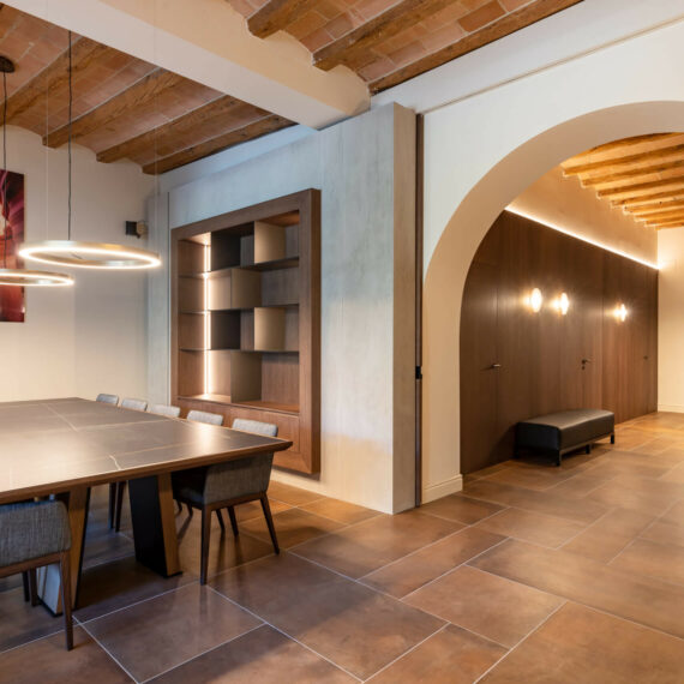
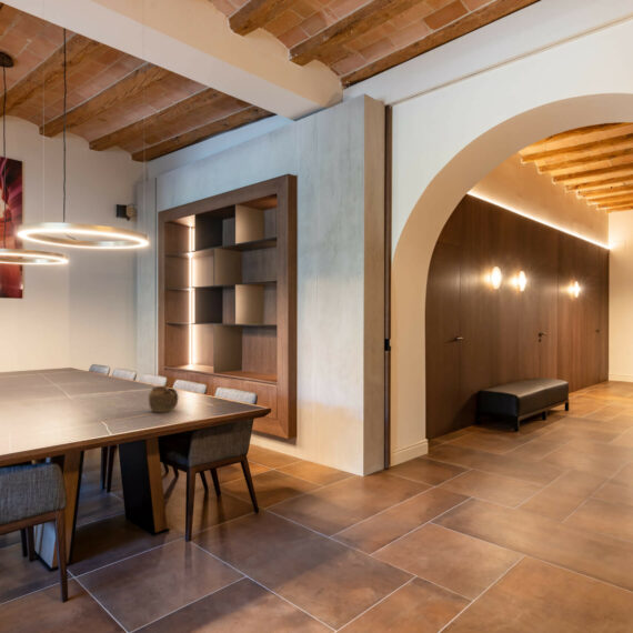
+ teapot (162, 398)
